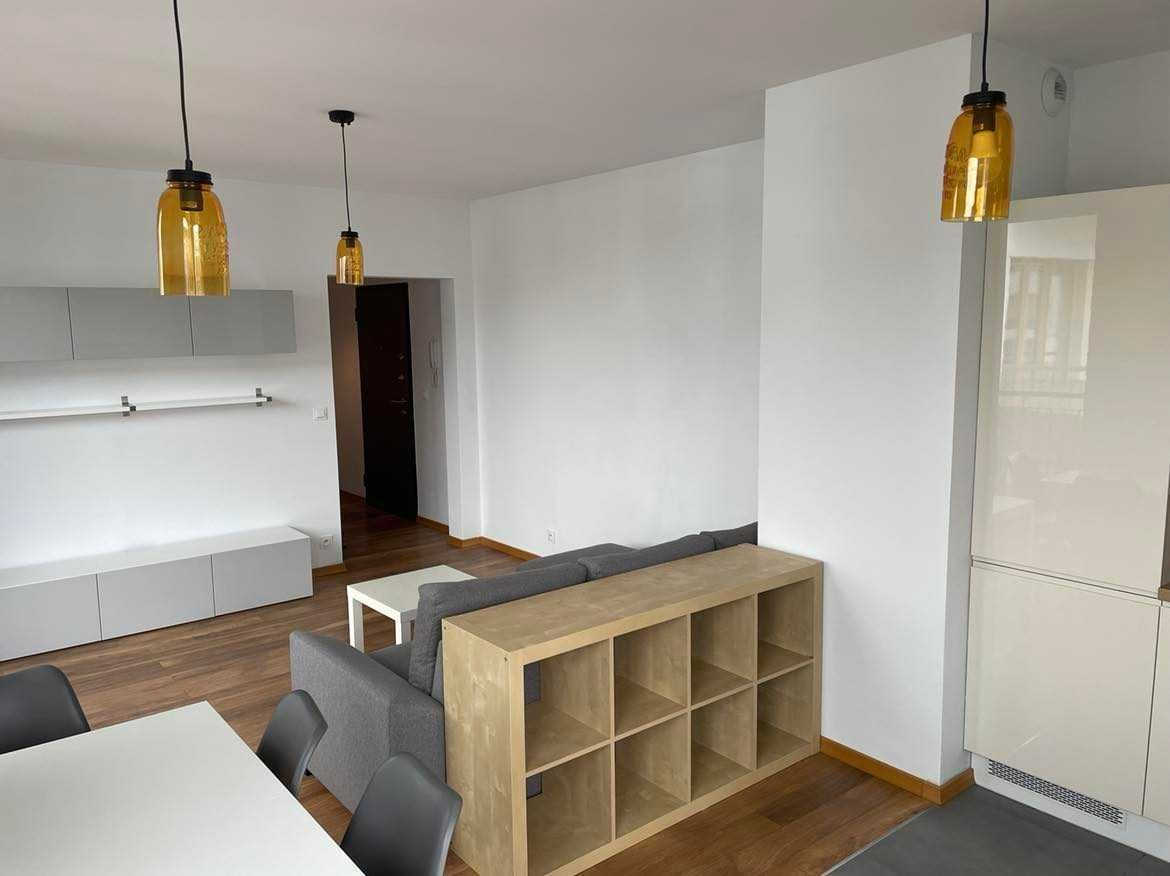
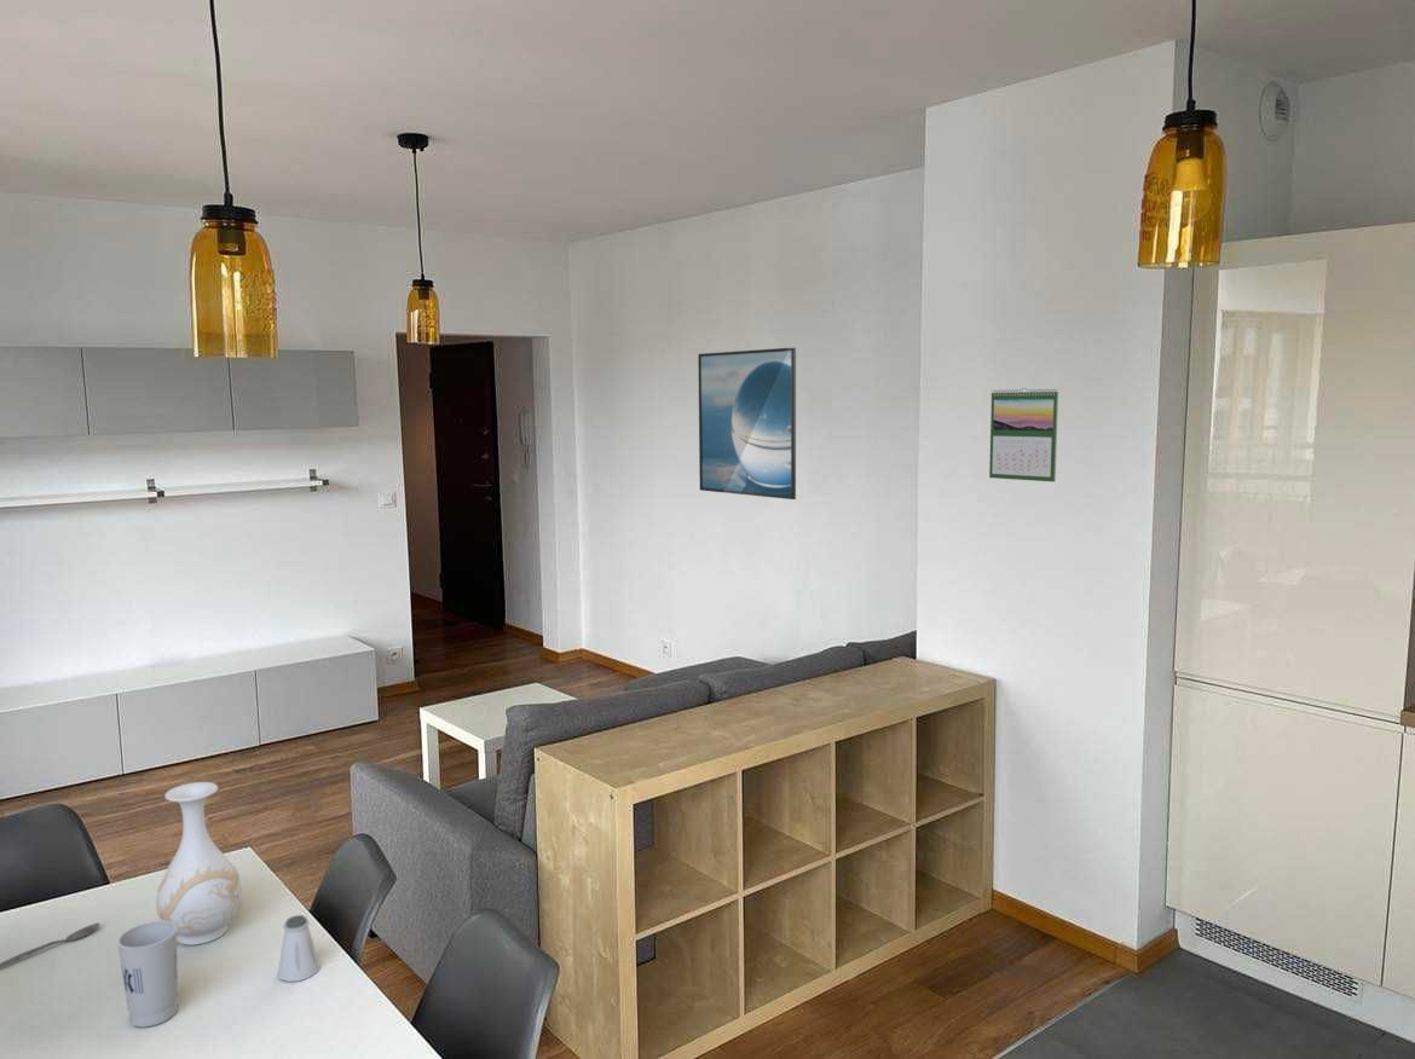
+ cup (150, 974)
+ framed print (744, 423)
+ vase (196, 862)
+ spoon (45, 947)
+ calendar (1022, 434)
+ saltshaker (298, 944)
